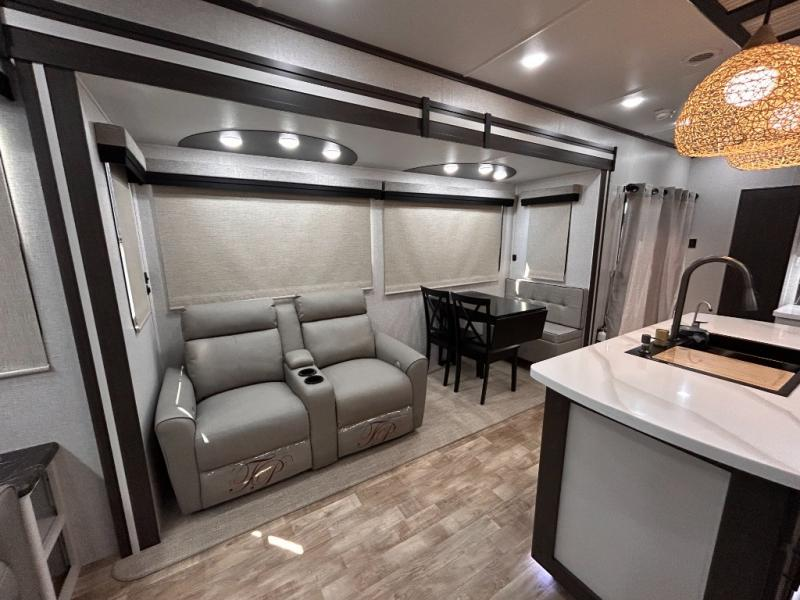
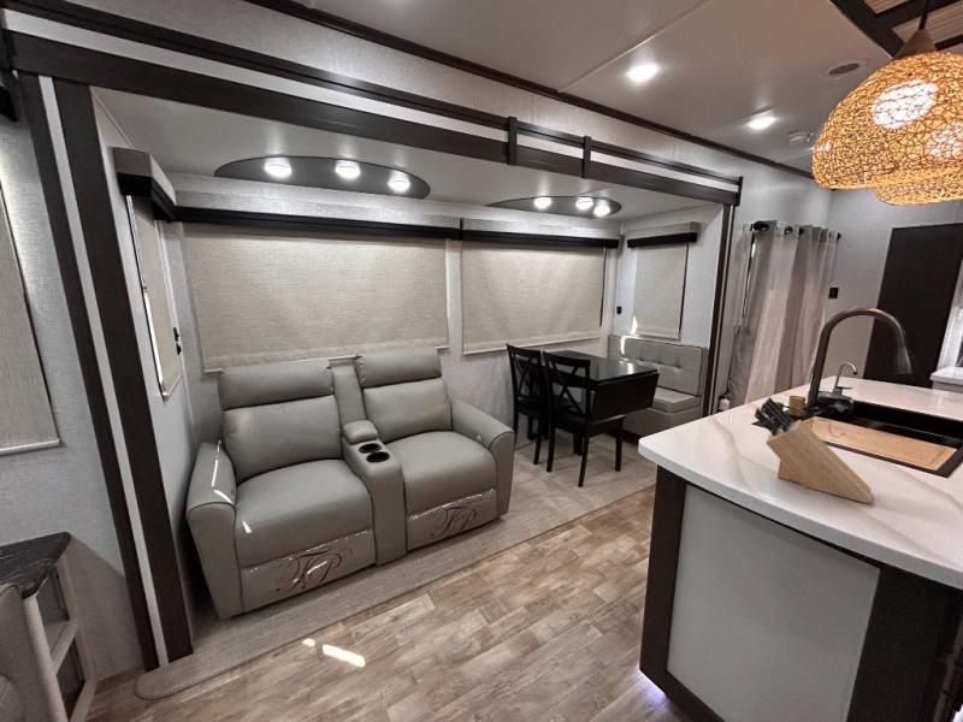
+ knife block (809, 444)
